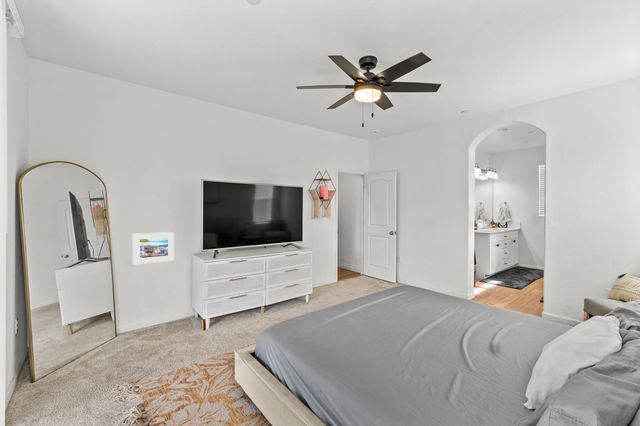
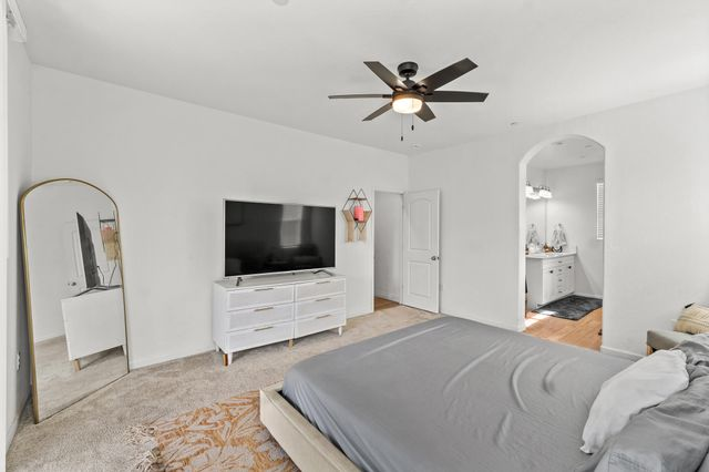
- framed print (154, 247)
